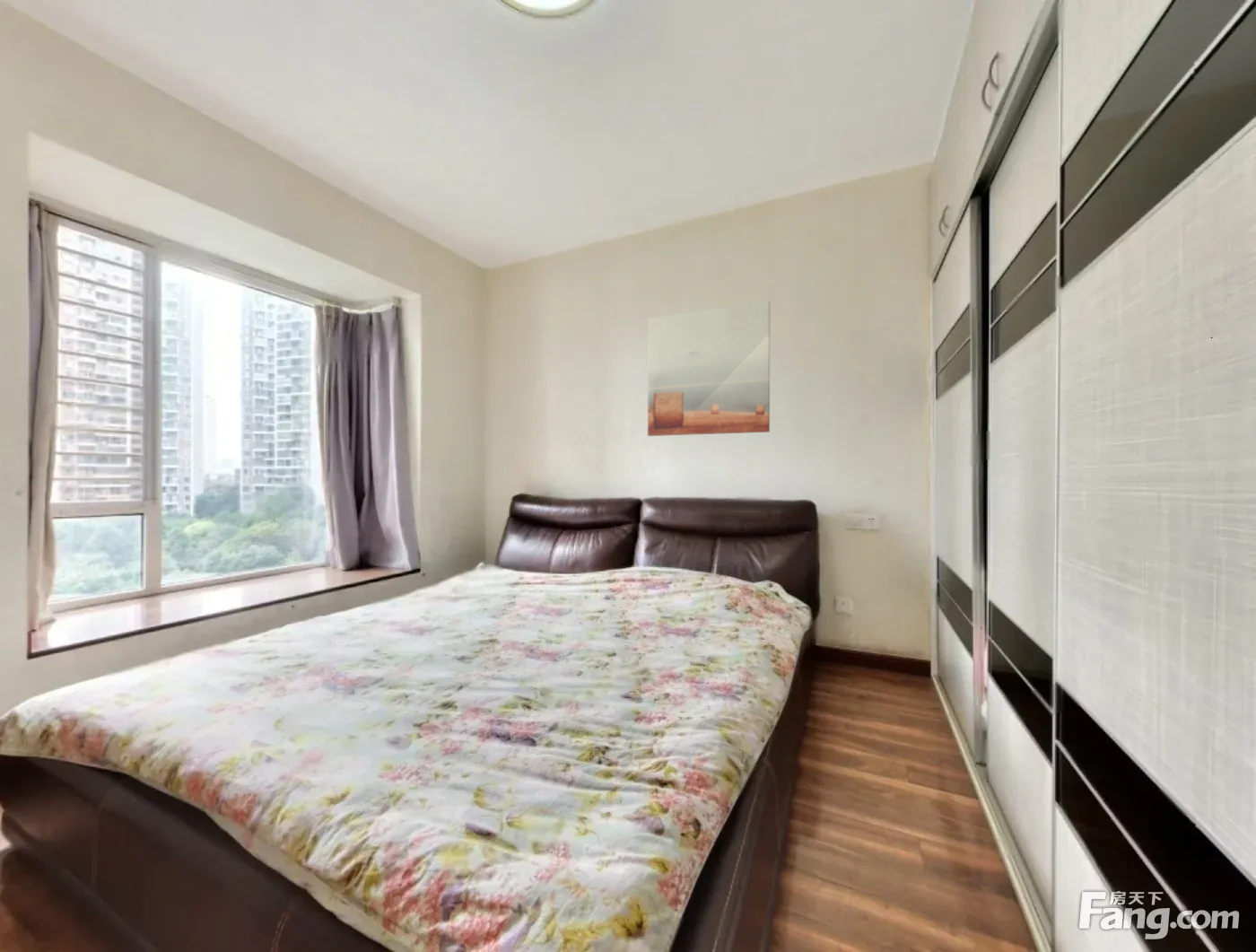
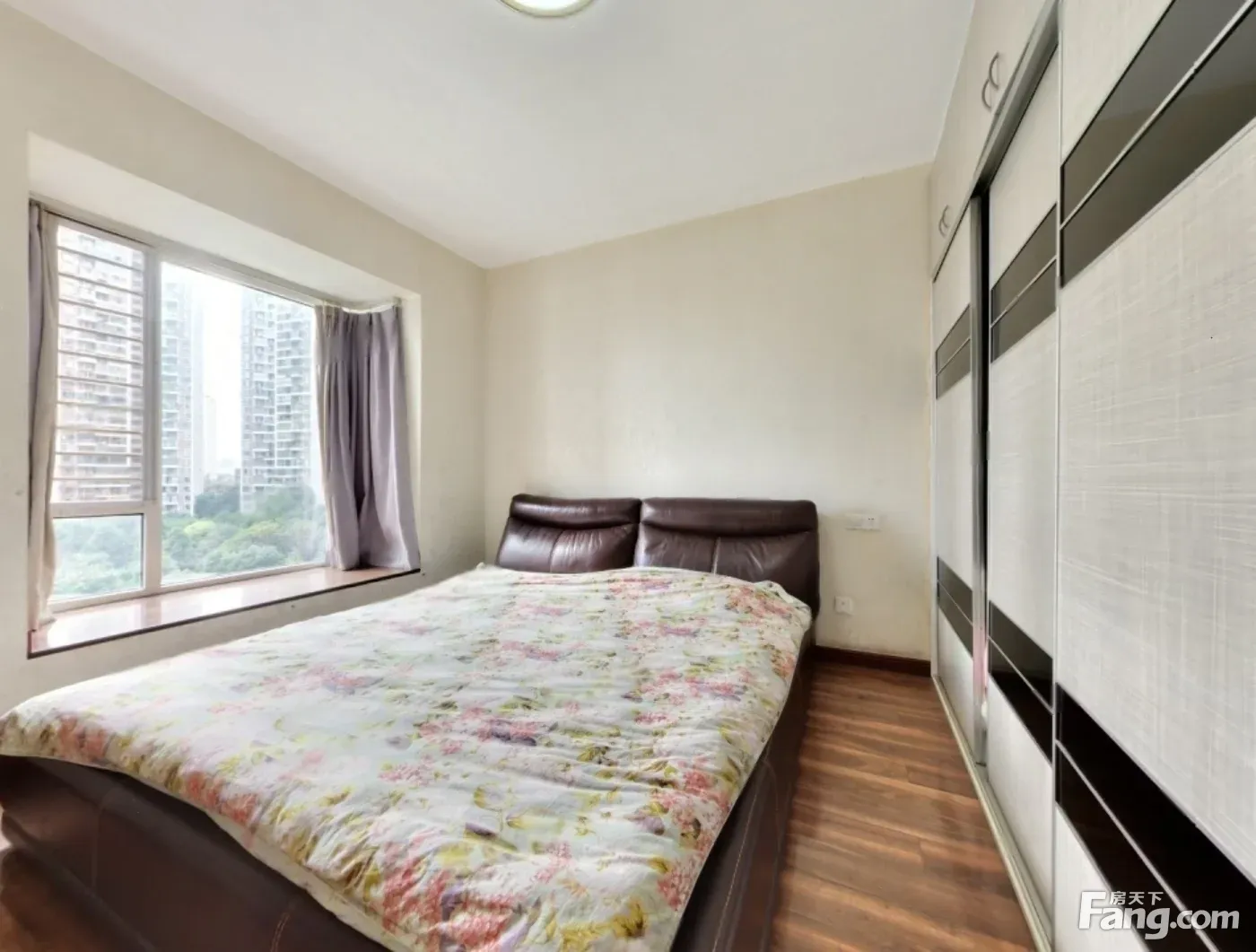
- wall art (706, 371)
